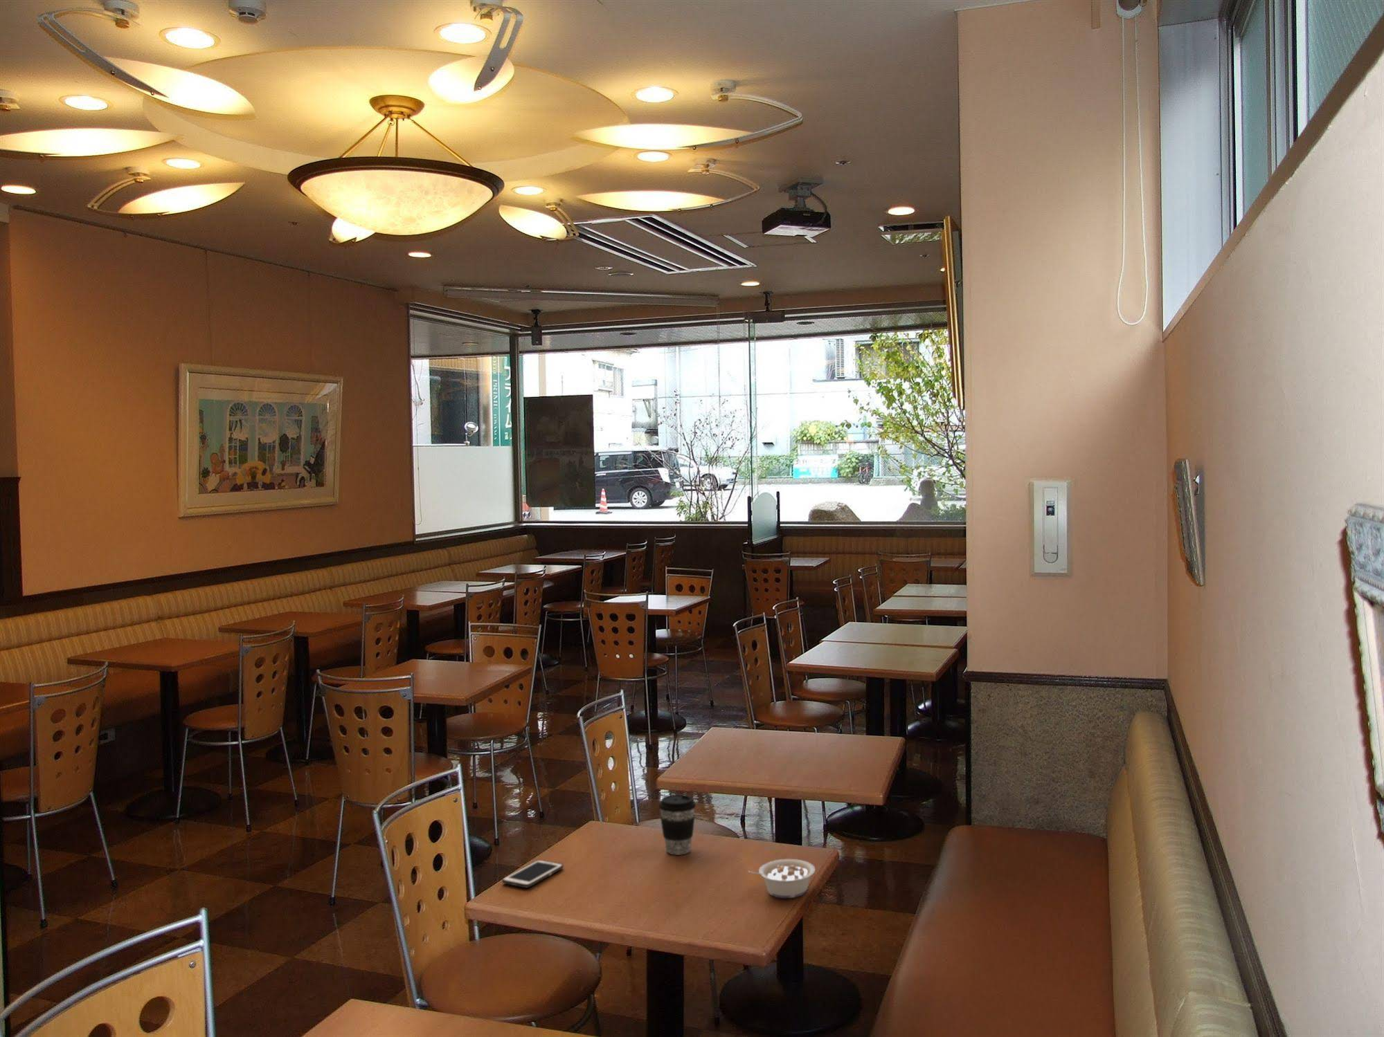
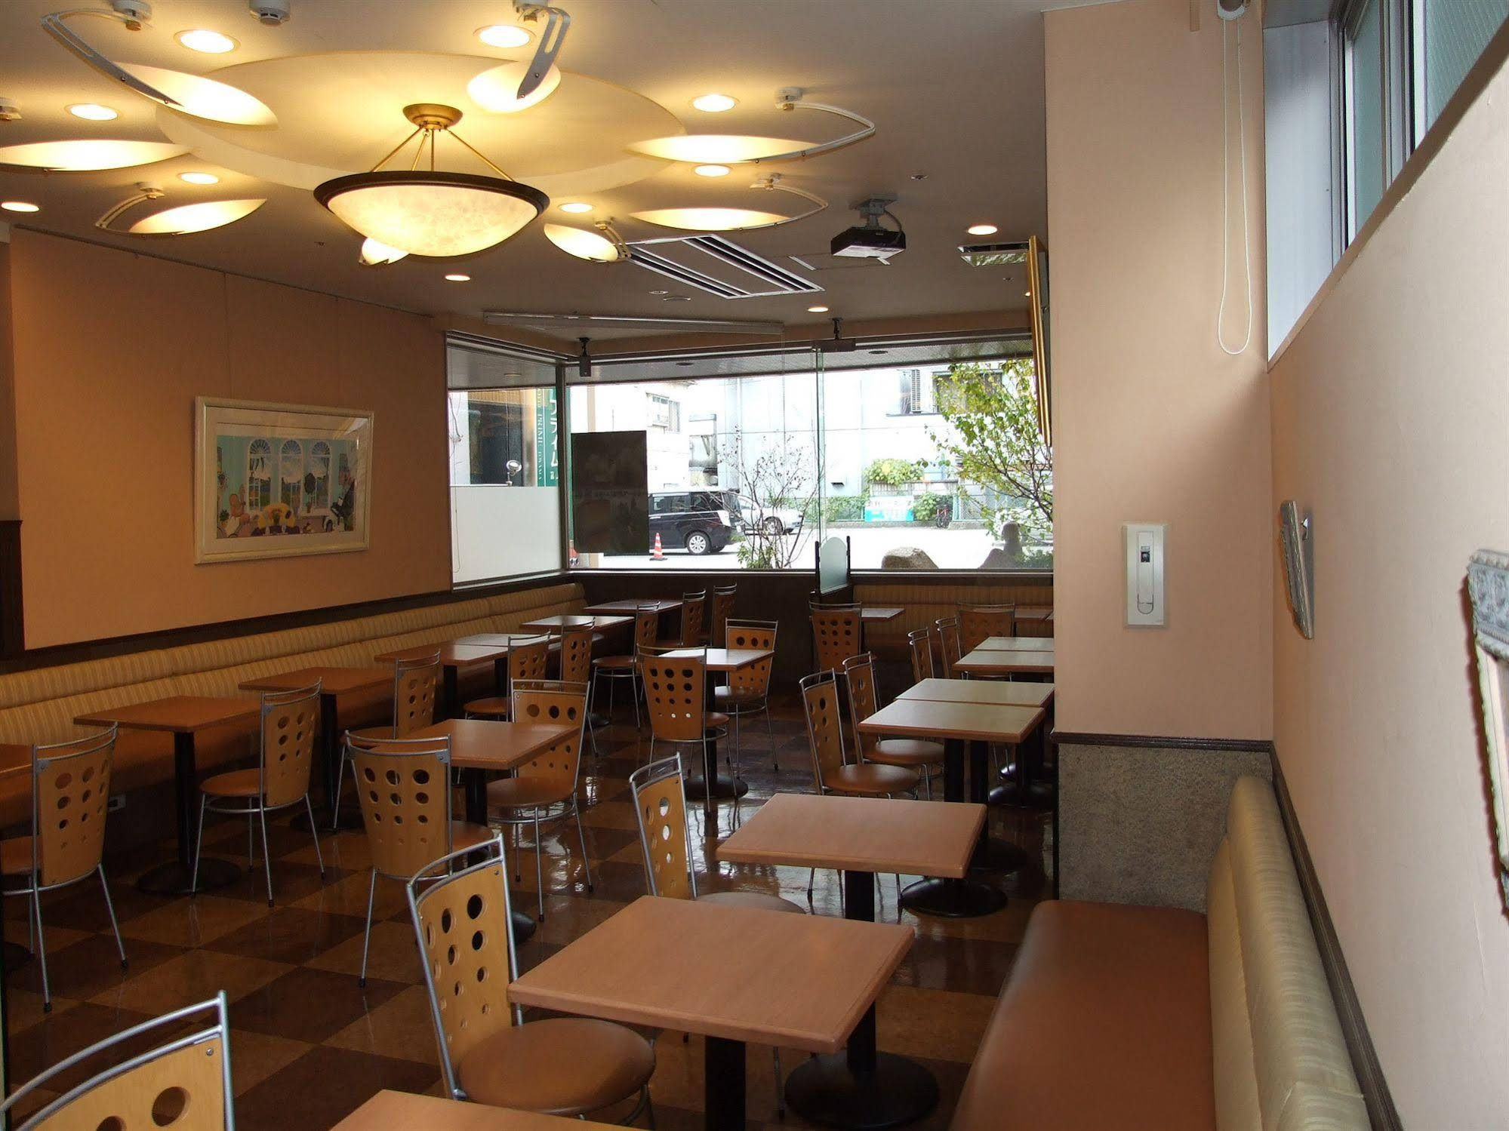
- legume (786, 879)
- cell phone (533, 873)
- coffee cup (677, 825)
